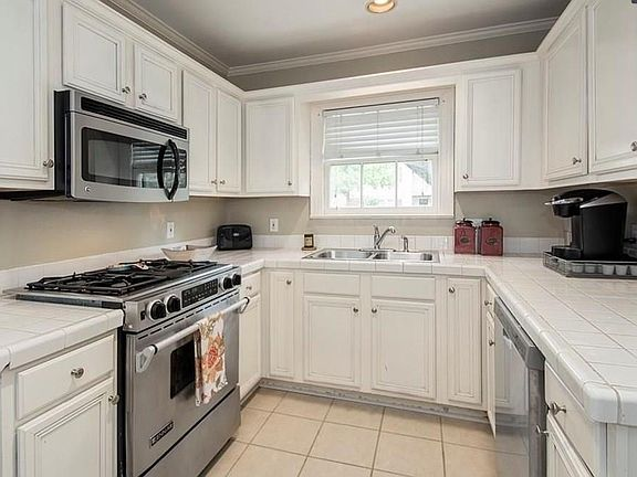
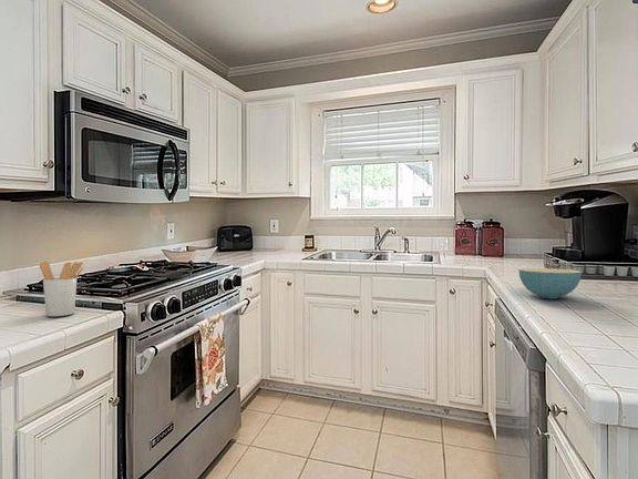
+ utensil holder (64, 286)
+ cereal bowl (548, 284)
